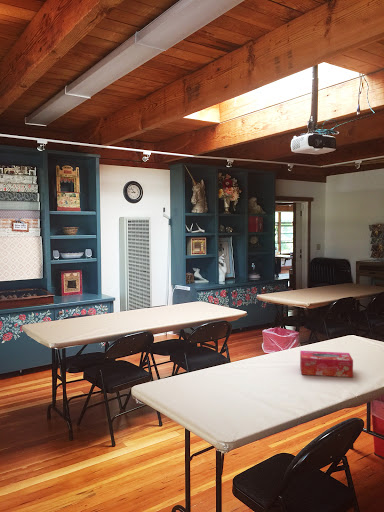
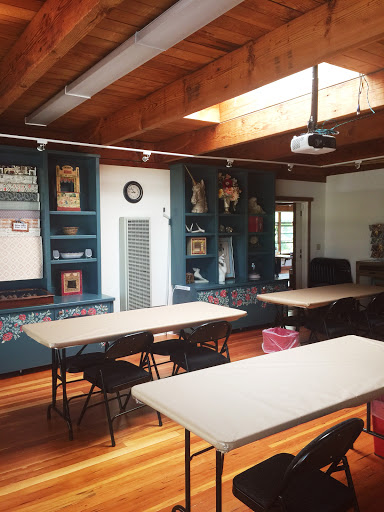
- tissue box (325, 363)
